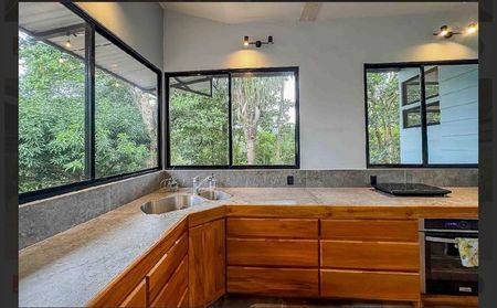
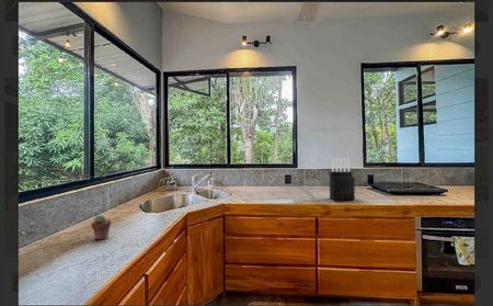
+ potted succulent (101, 226)
+ knife block (342, 178)
